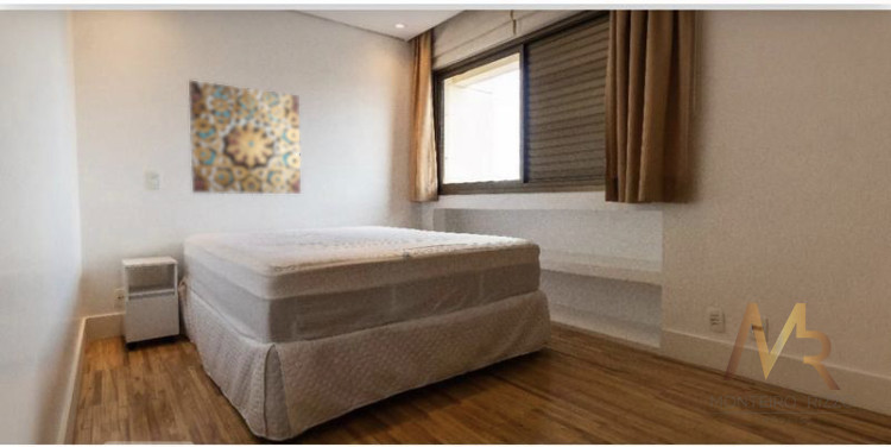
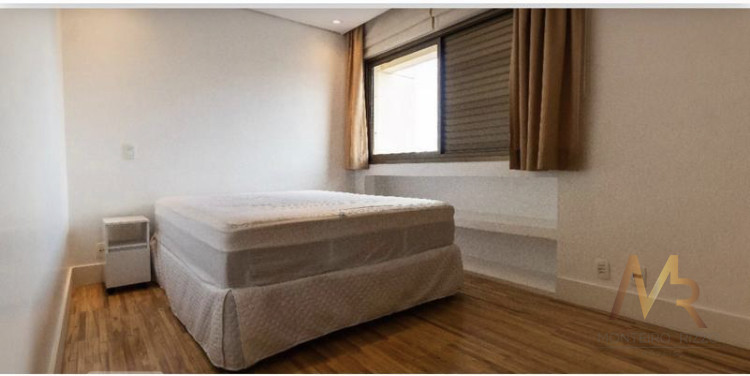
- wall art (248, 140)
